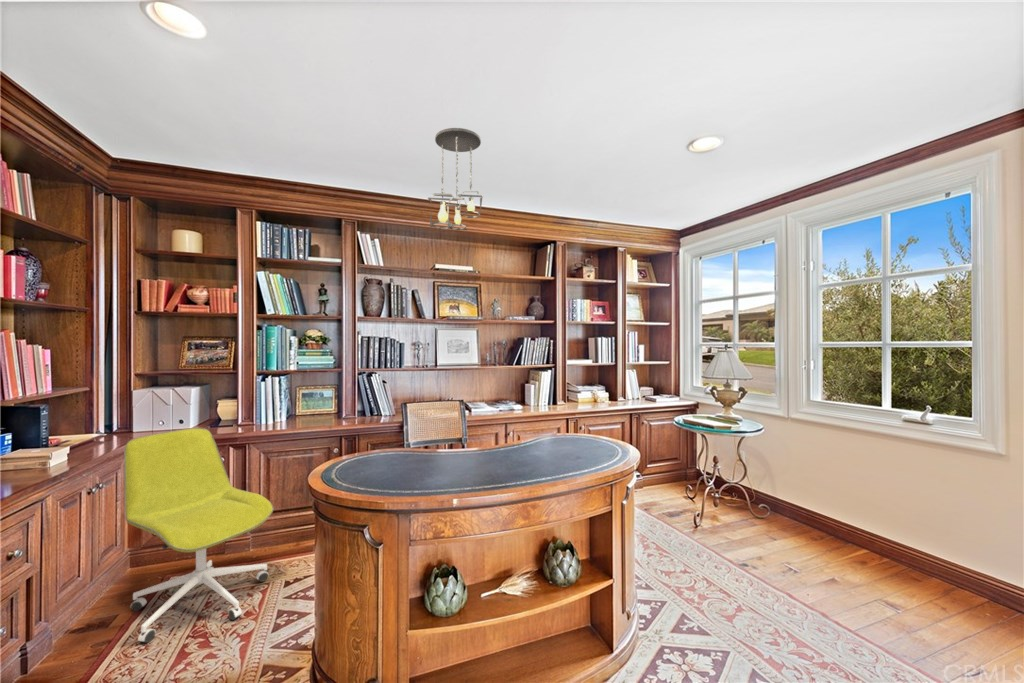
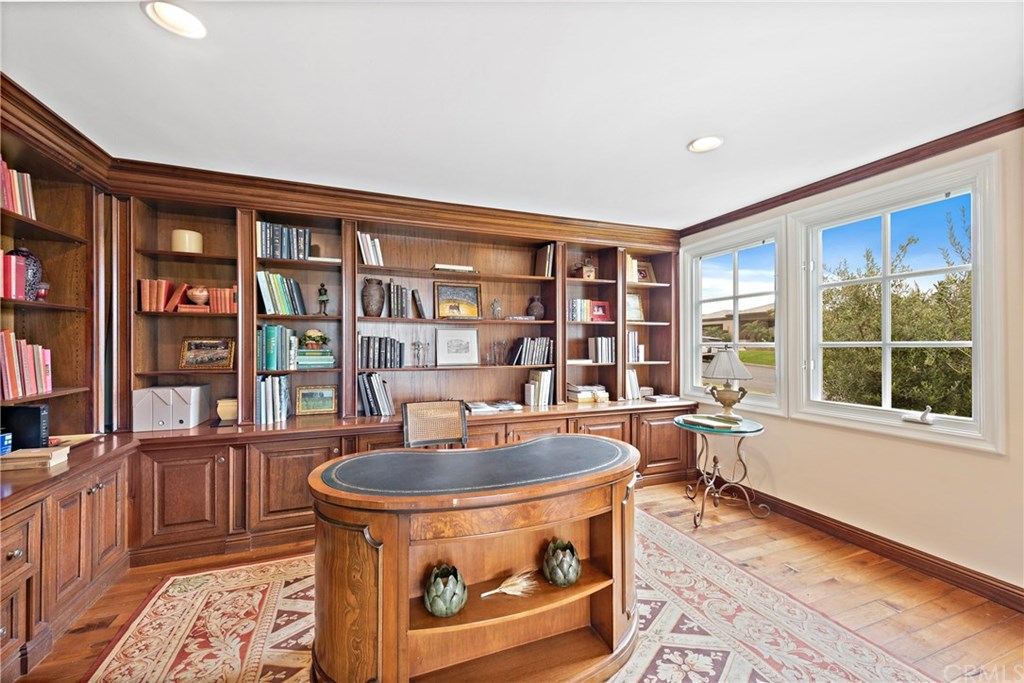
- office chair (200, 519)
- ceiling light fixture (456, 186)
